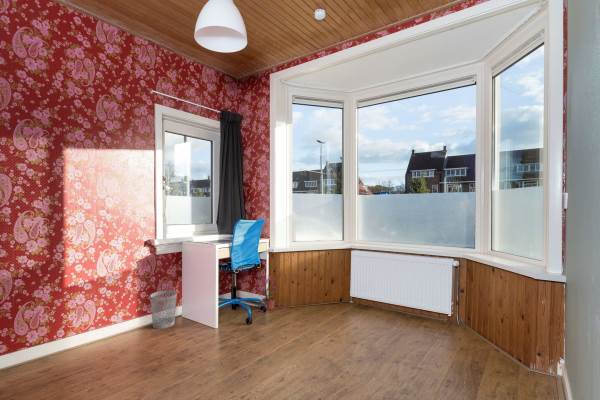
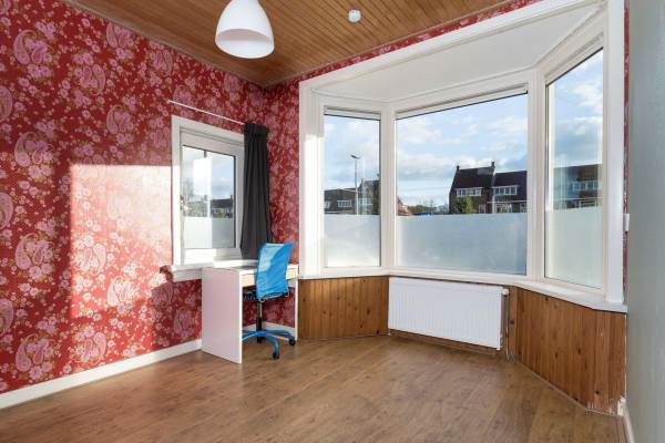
- potted plant (267, 291)
- wastebasket (163, 309)
